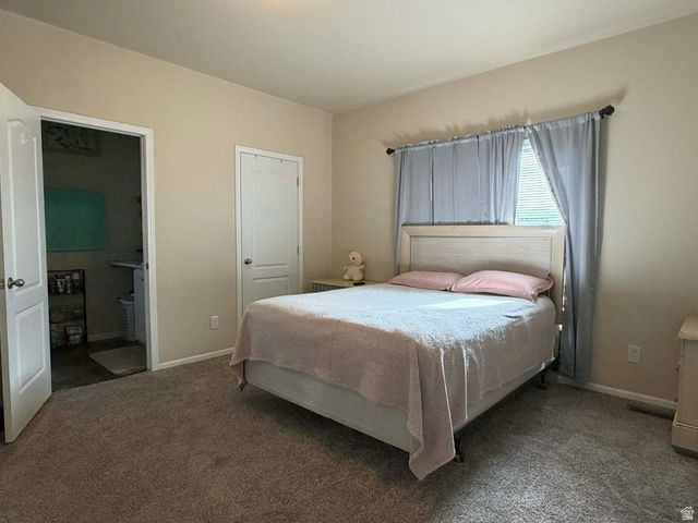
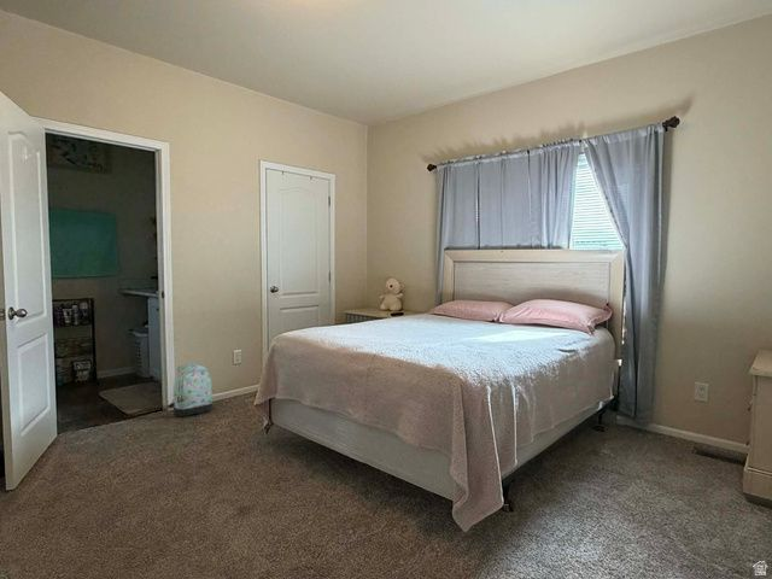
+ backpack (193, 387)
